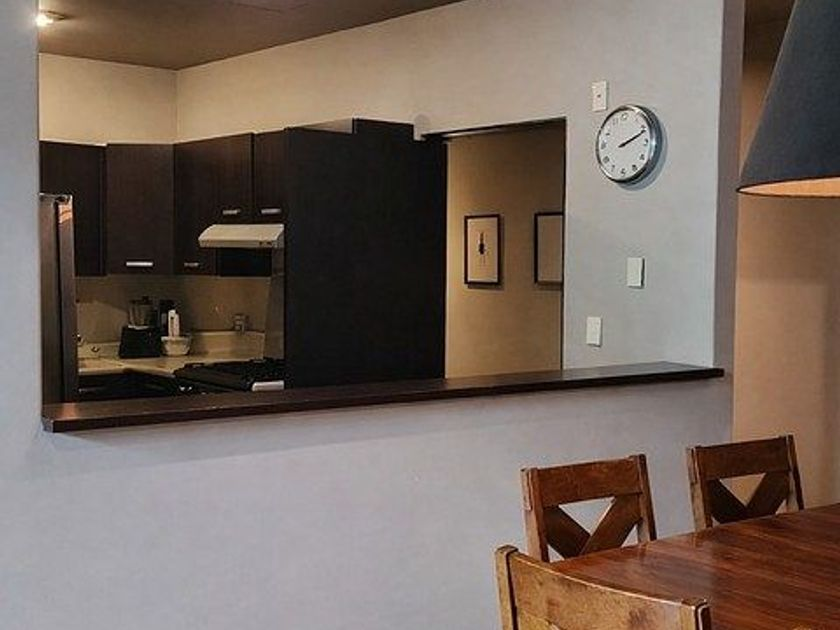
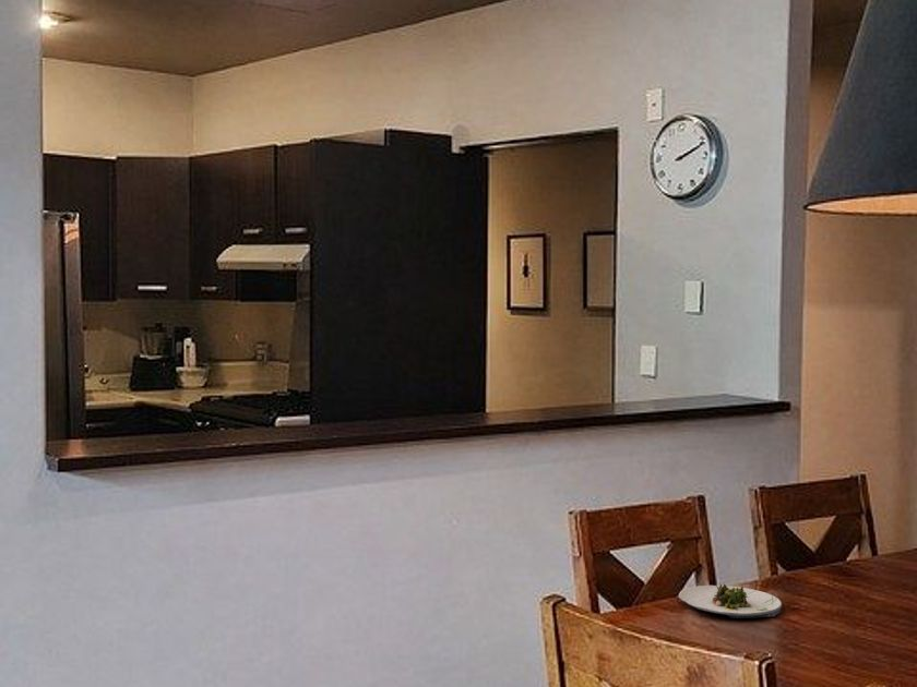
+ salad plate (730, 594)
